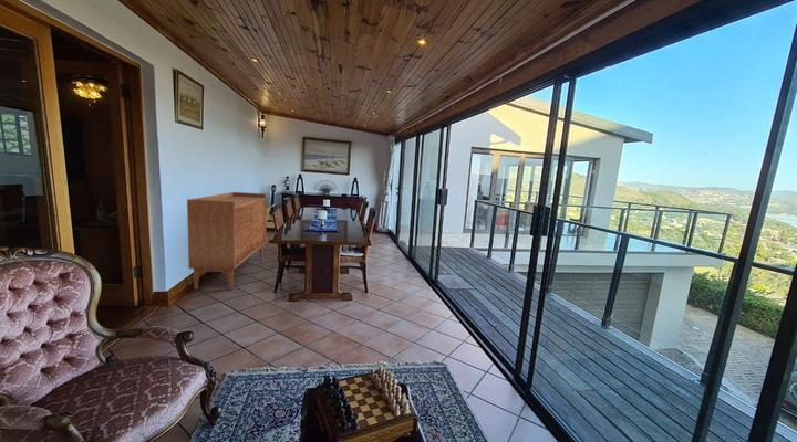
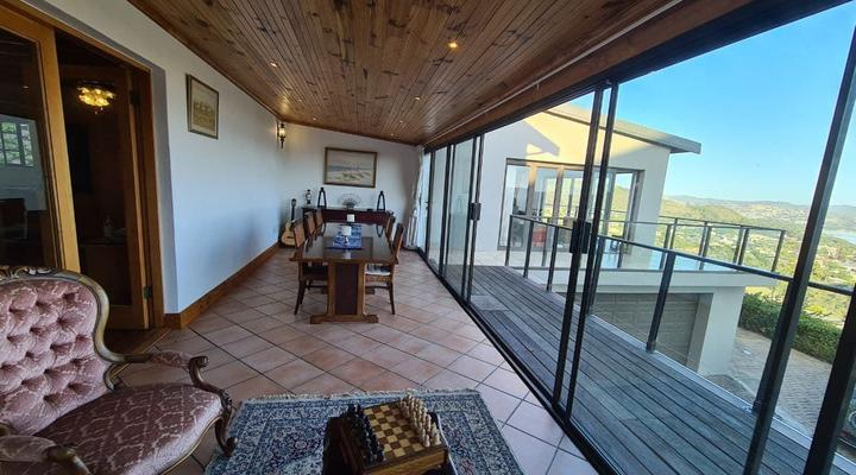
- sideboard (232, 234)
